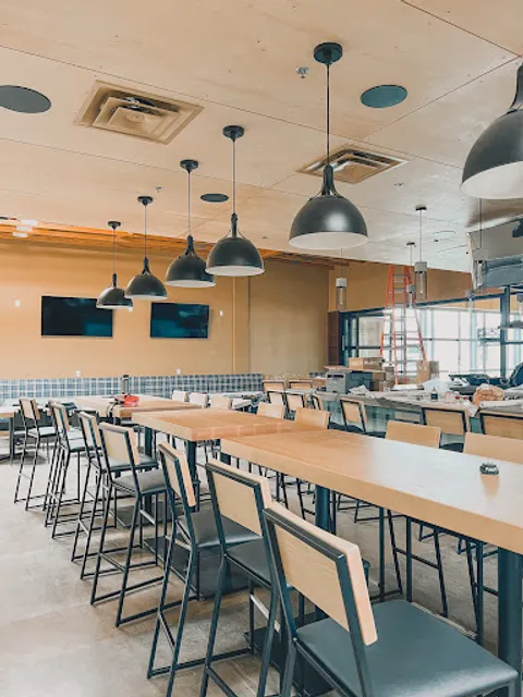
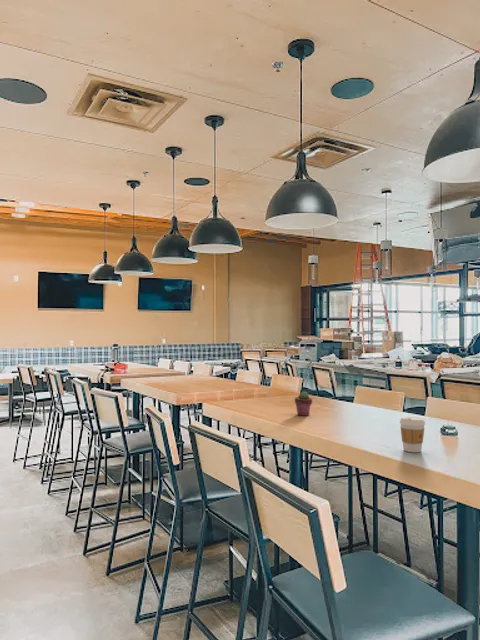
+ potted succulent (303, 403)
+ coffee cup (412, 433)
